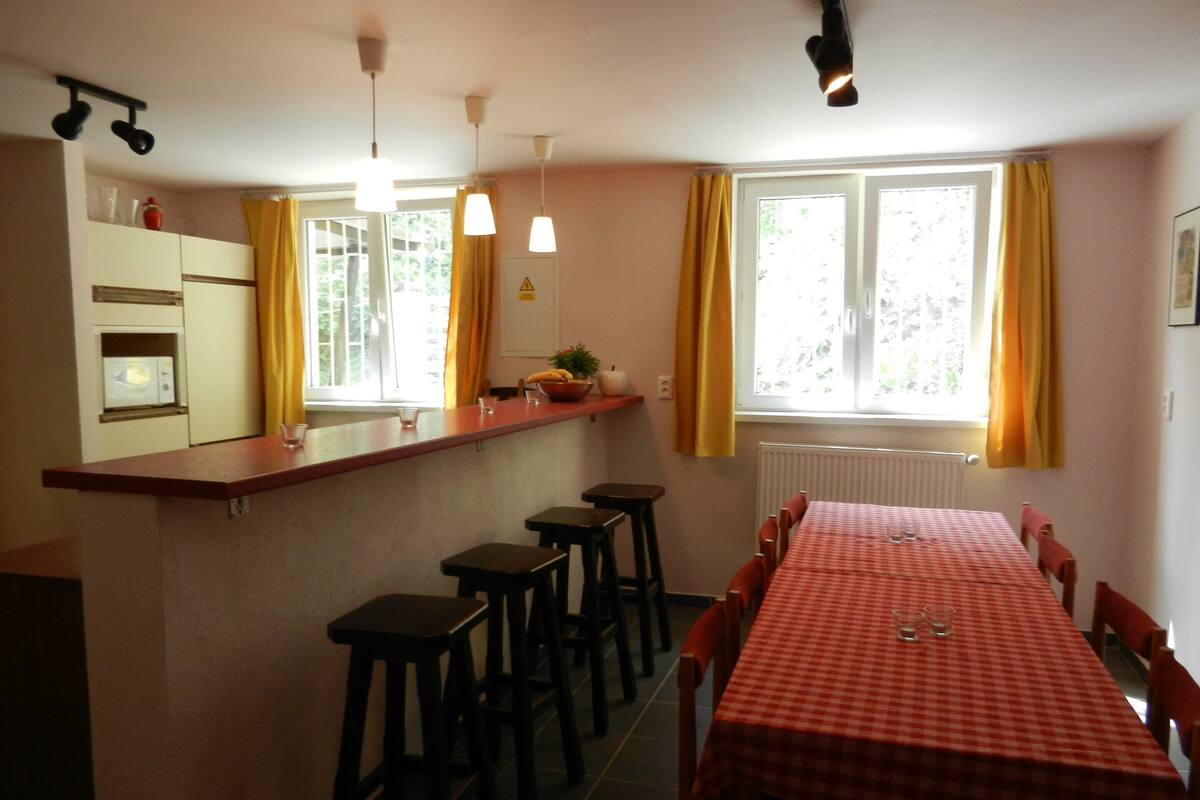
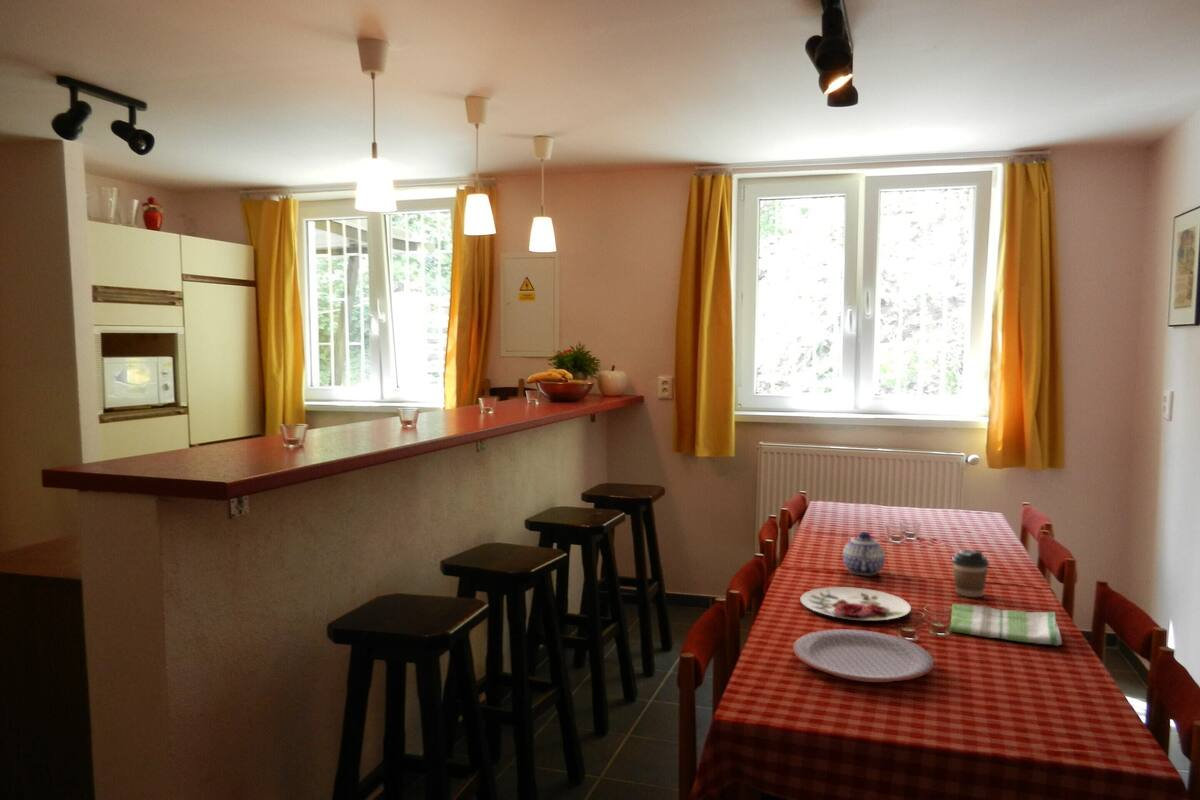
+ plate (854, 601)
+ plate (861, 657)
+ dish towel (1003, 621)
+ teapot (863, 551)
+ coffee cup (970, 571)
